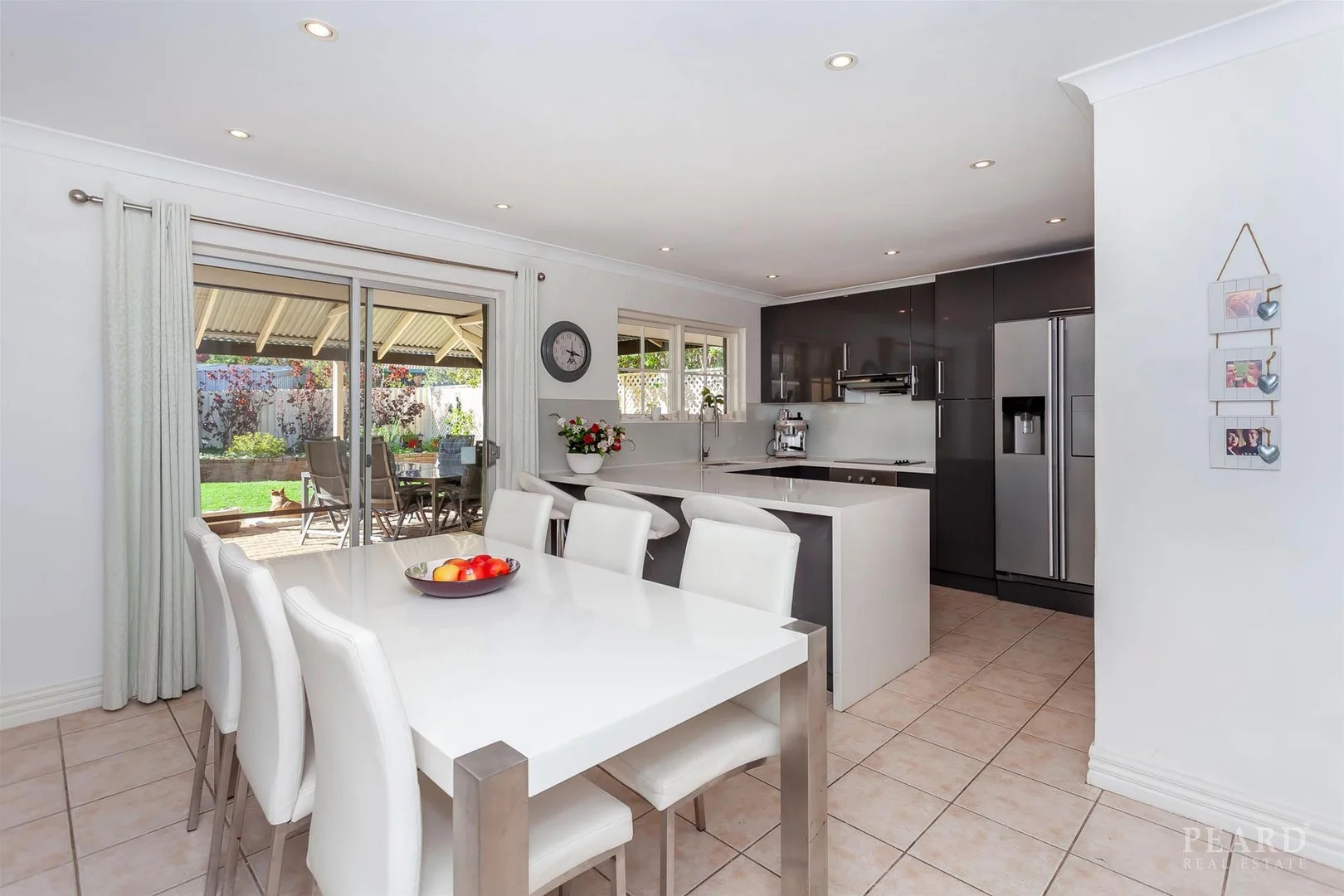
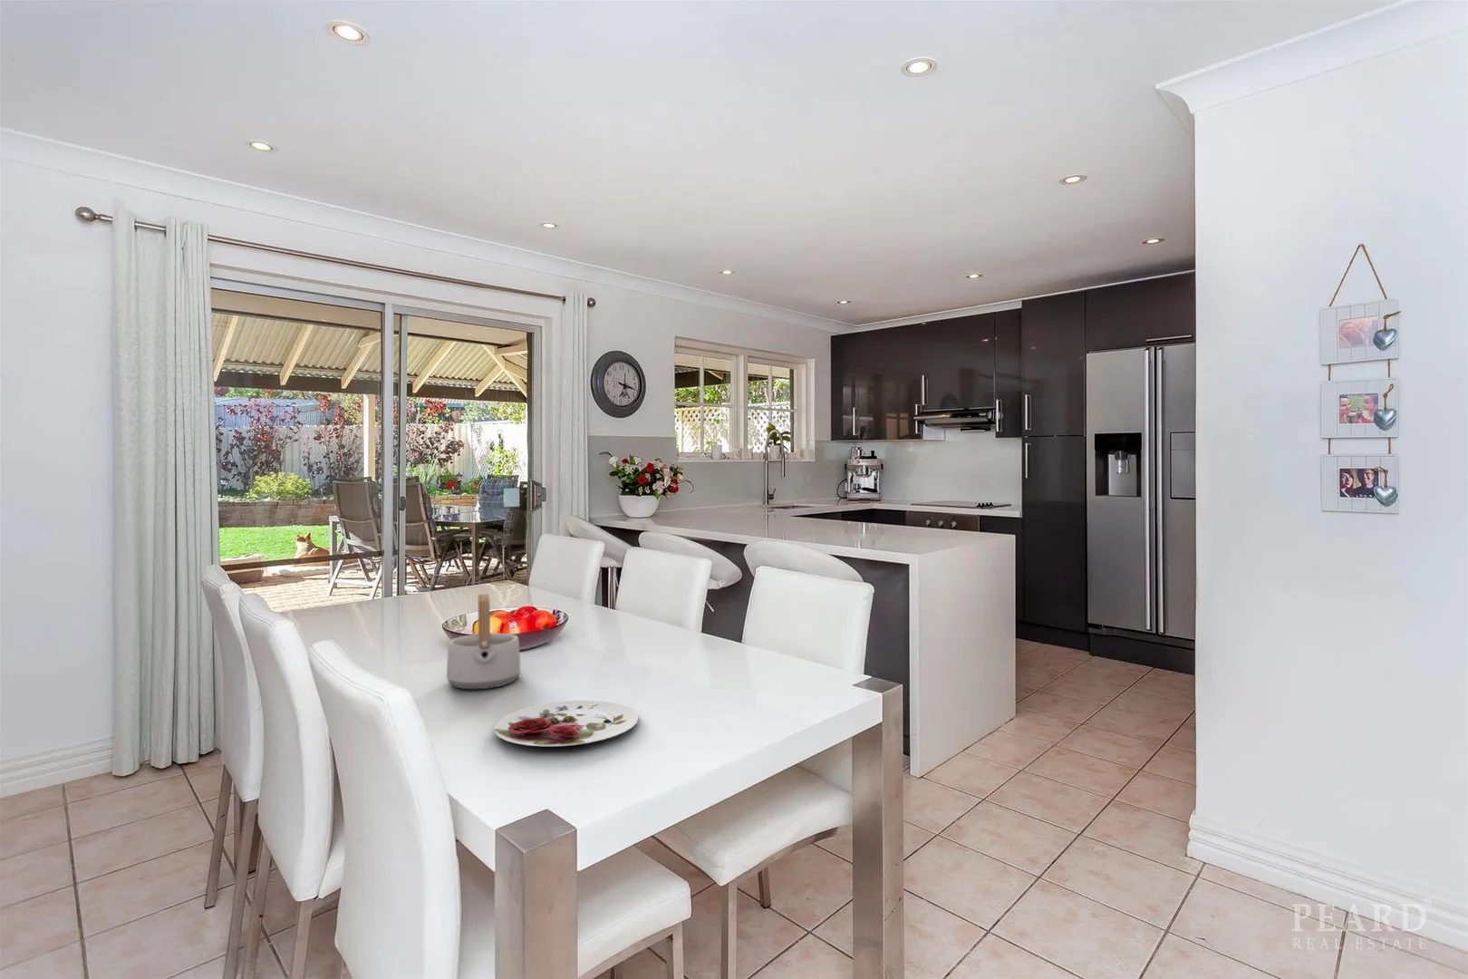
+ teapot (484, 640)
+ plate (567, 720)
